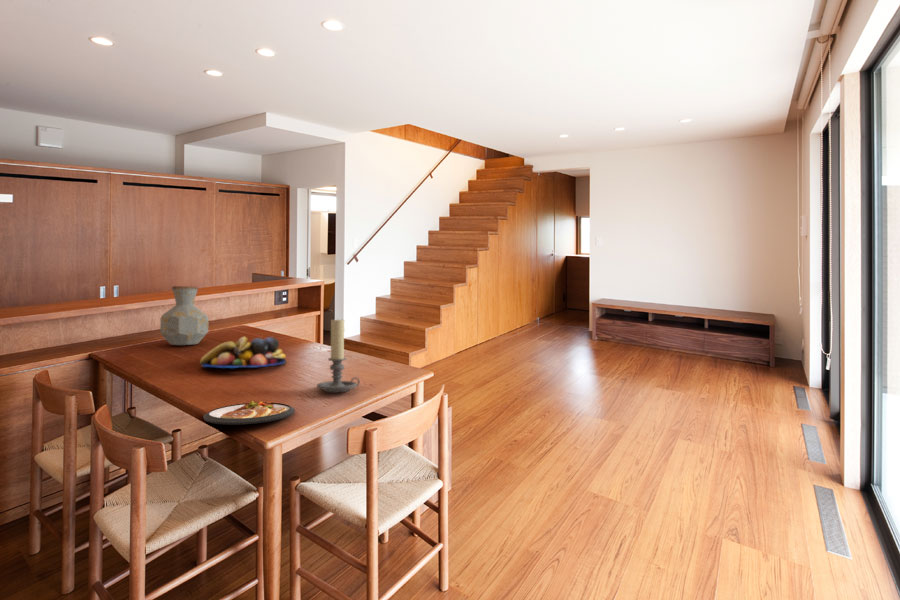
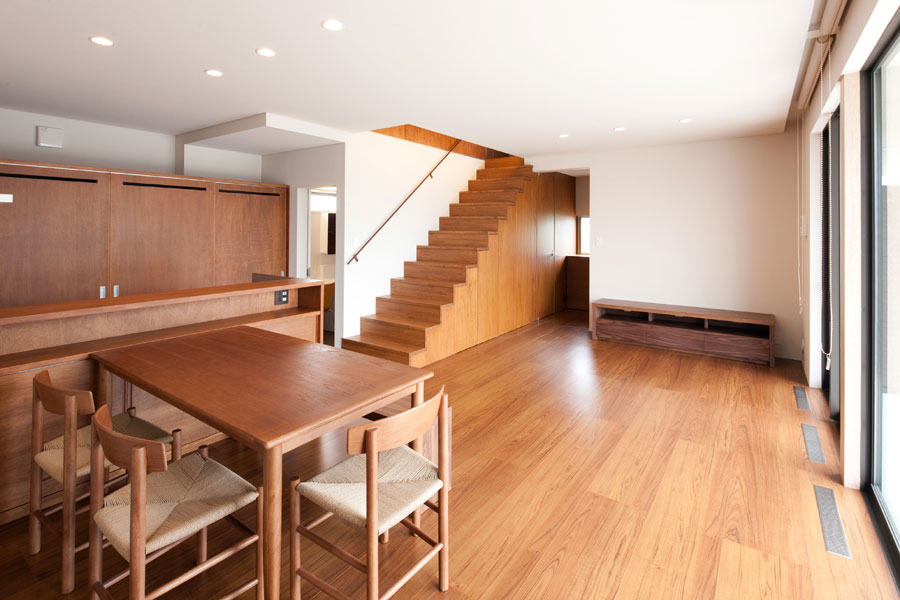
- fruit bowl (245, 350)
- vase (184, 315)
- dish (250, 410)
- candle holder (340, 354)
